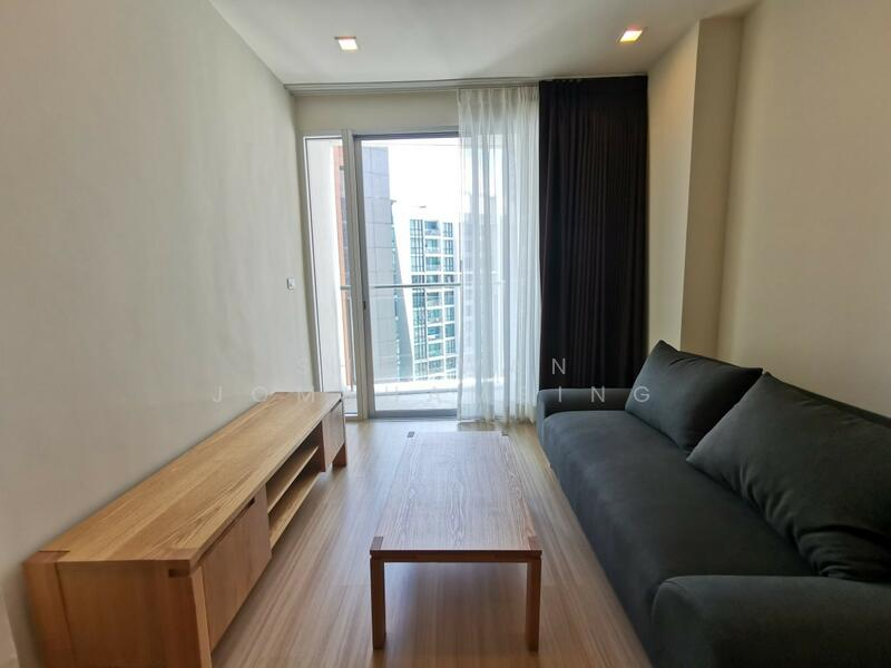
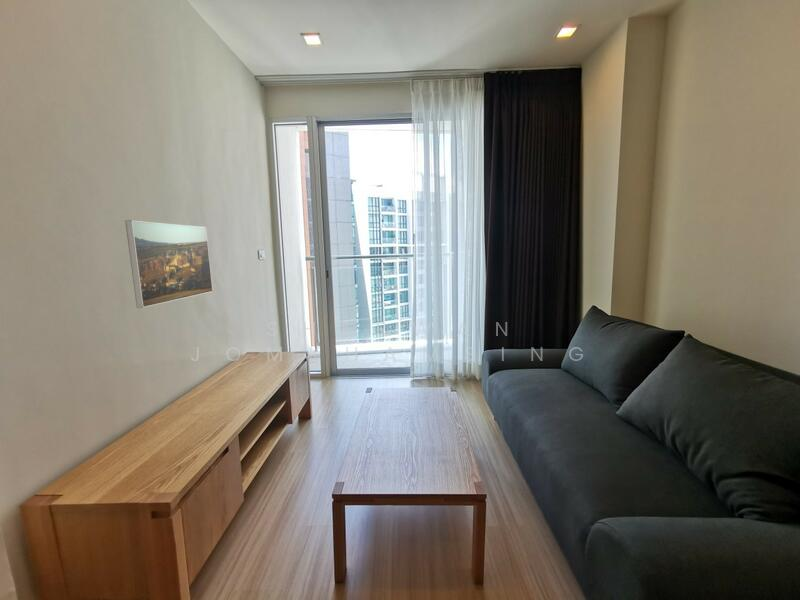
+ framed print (176, 261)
